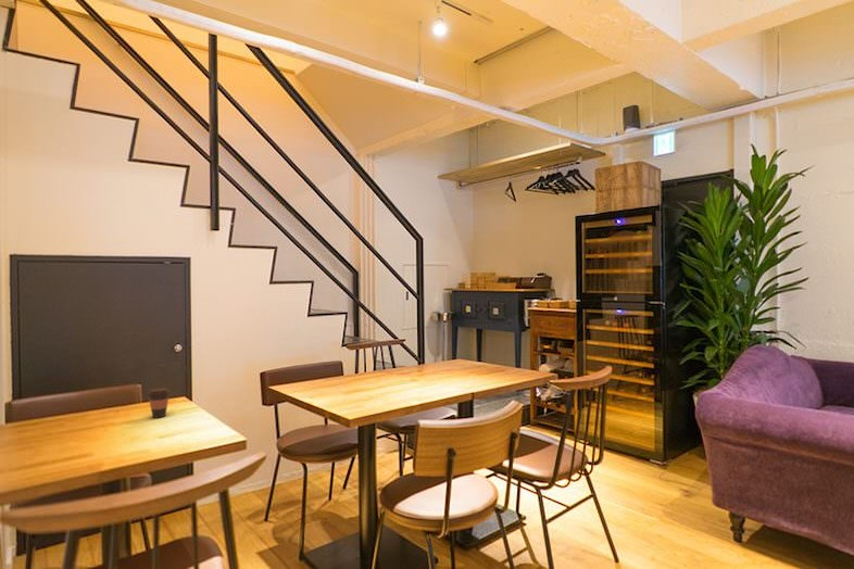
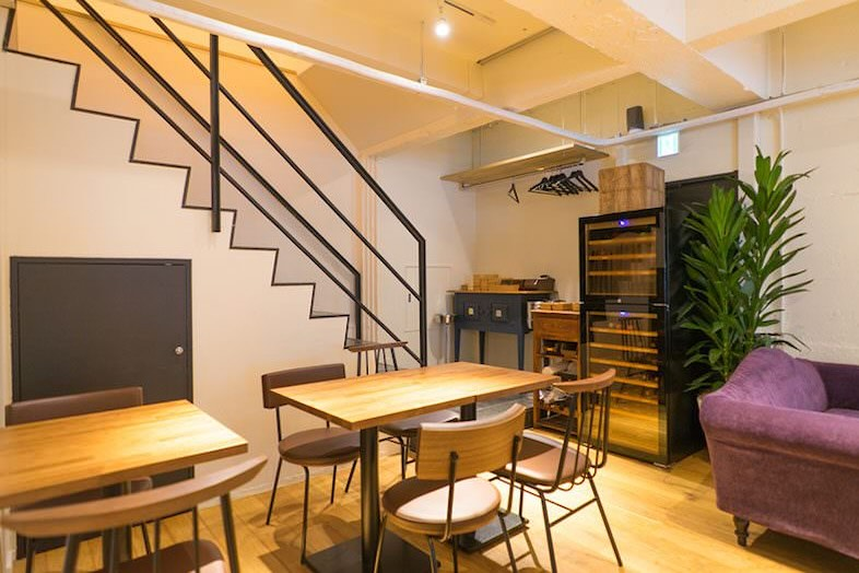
- coffee cup (159, 403)
